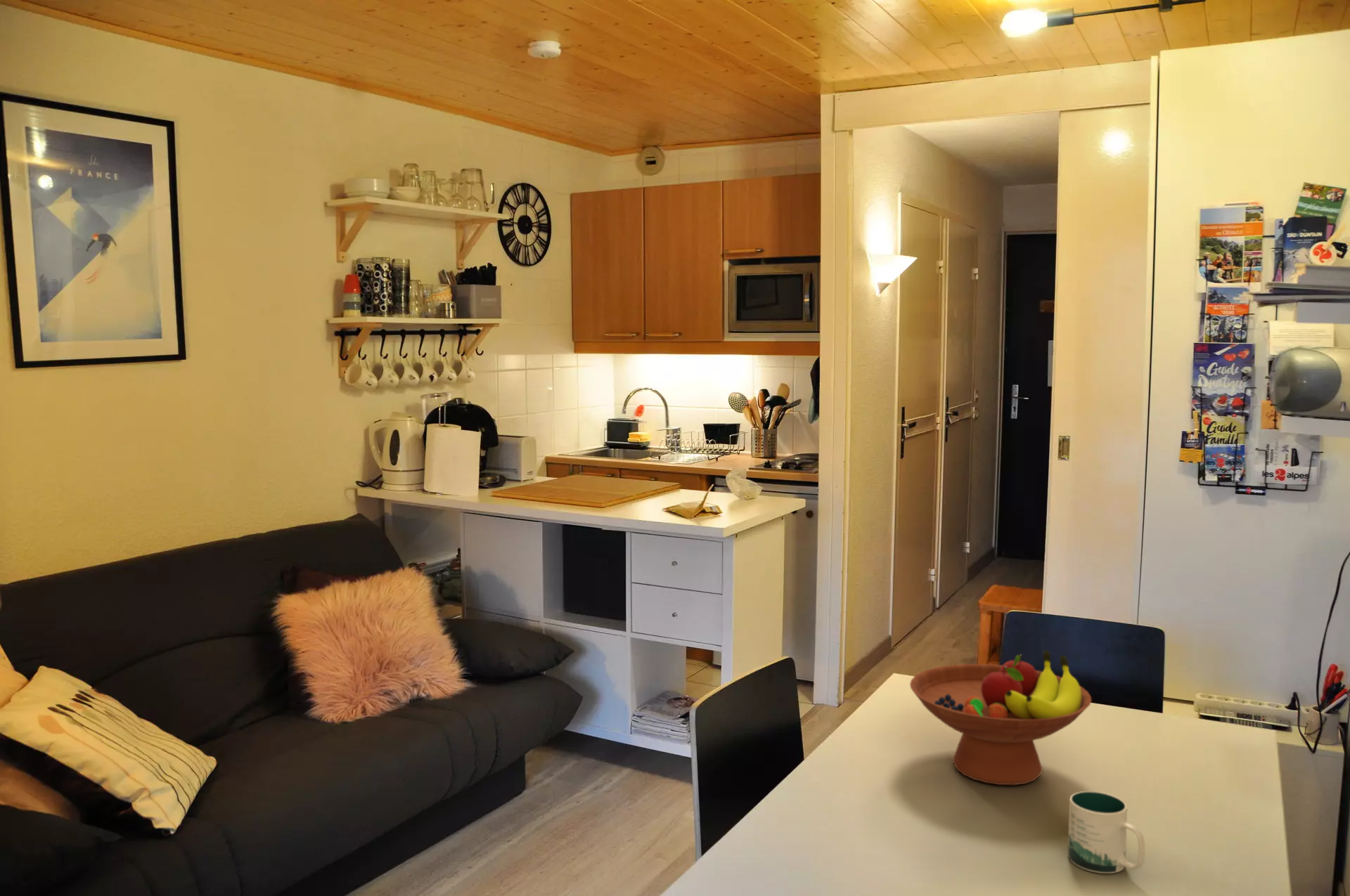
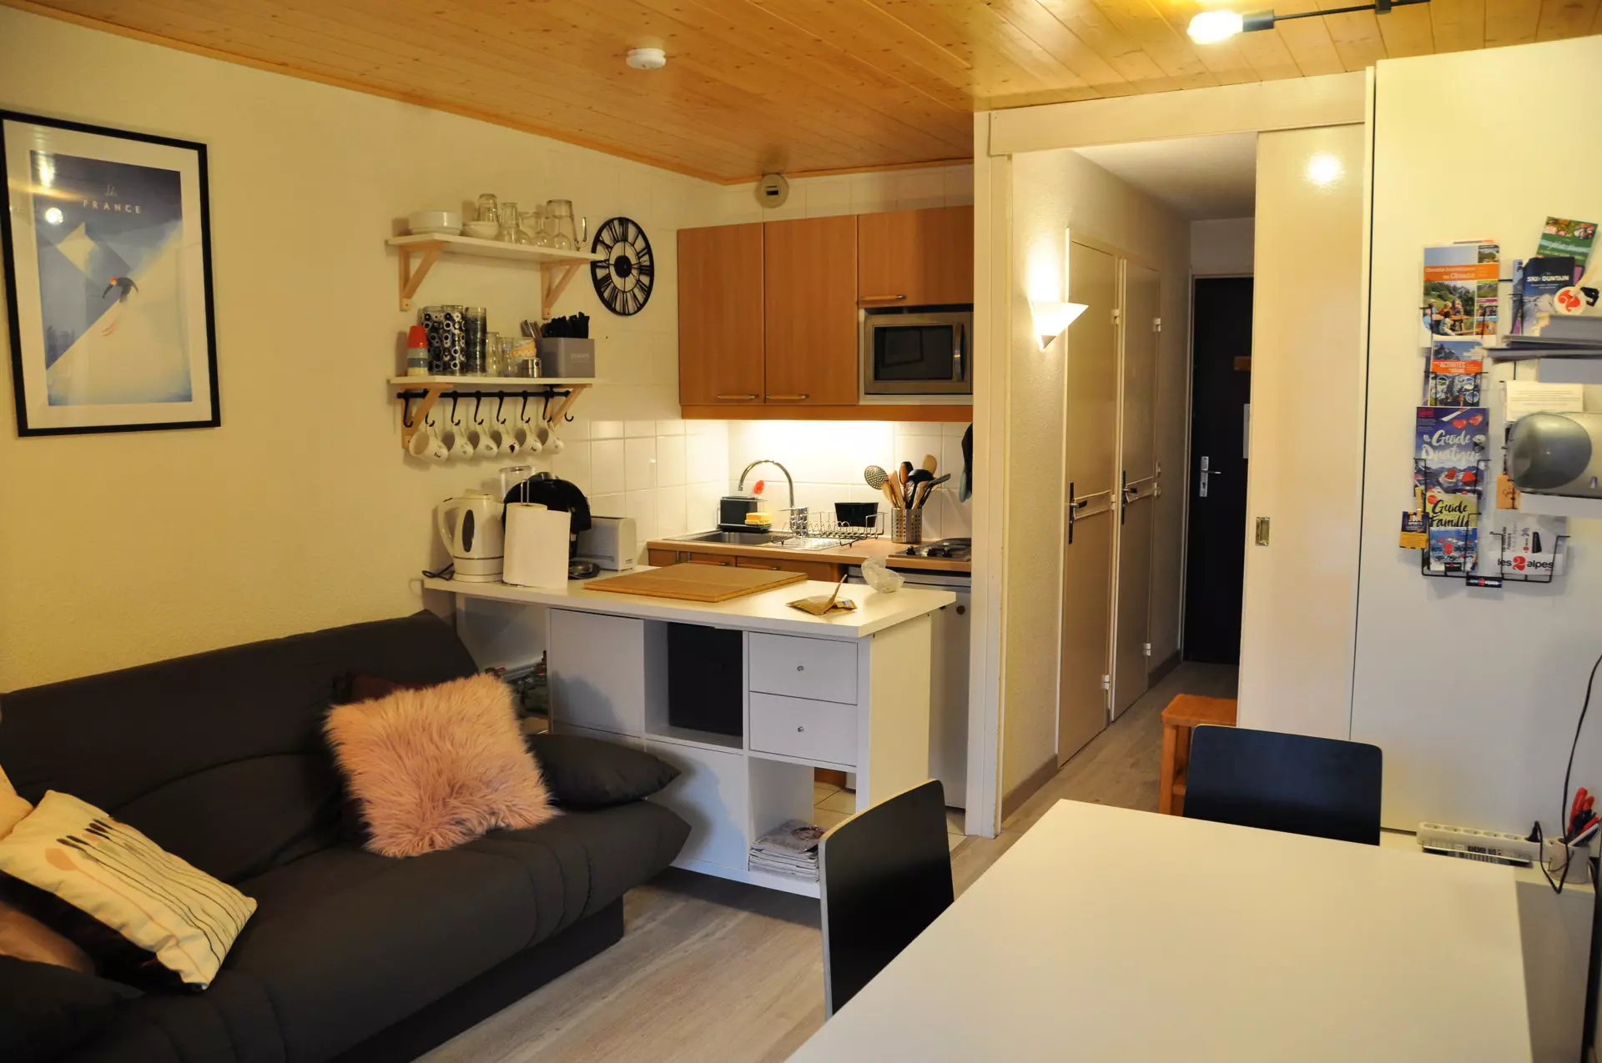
- fruit bowl (998, 714)
- mug (1107, 836)
